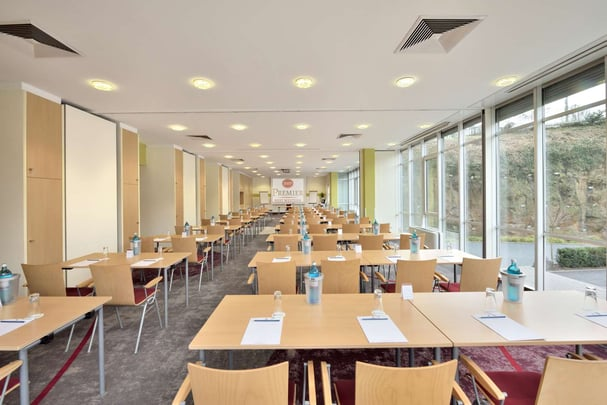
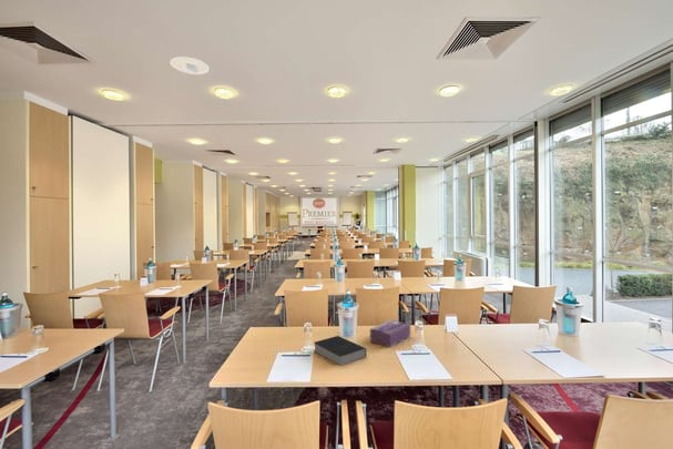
+ recessed light (190, 64)
+ tissue box (390, 331)
+ book (336, 348)
